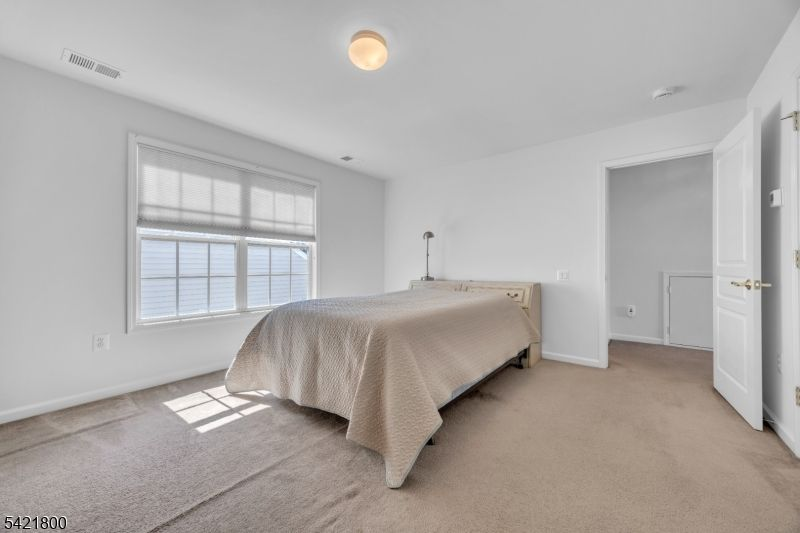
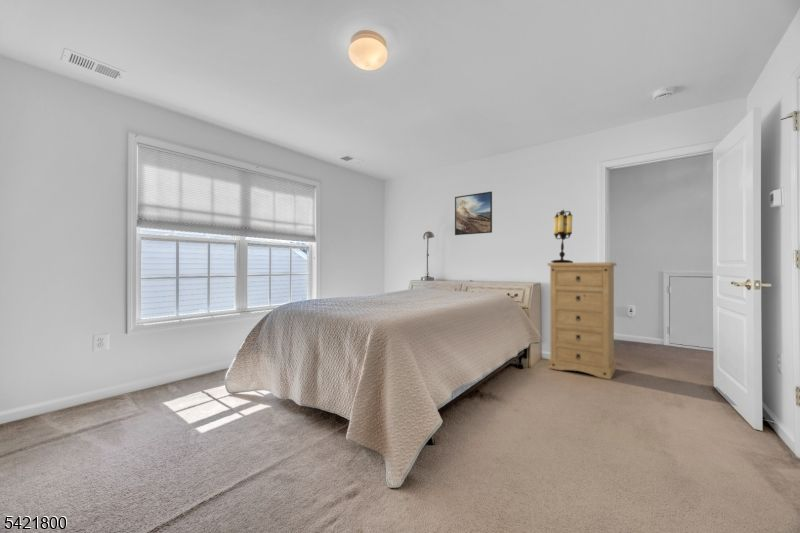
+ dresser (581, 315)
+ table lamp (561, 236)
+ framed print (472, 214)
